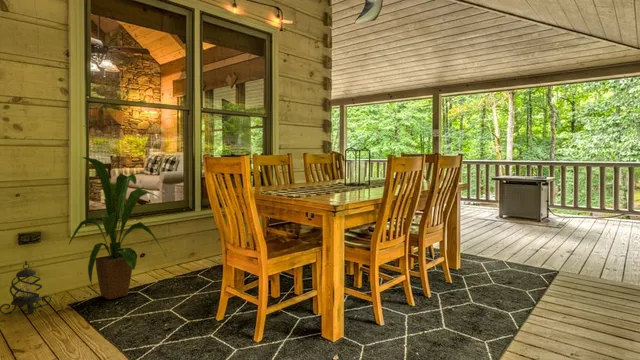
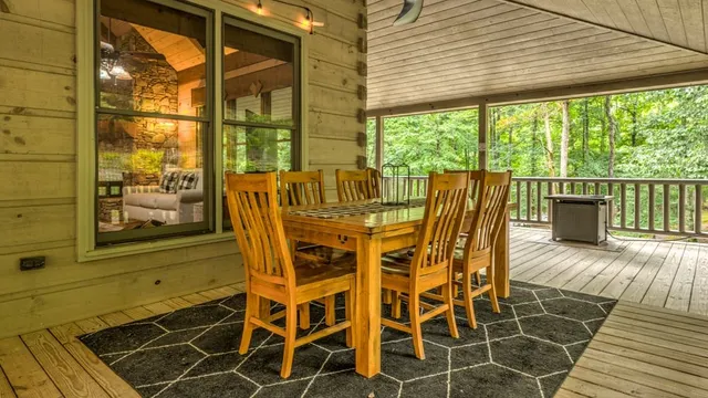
- house plant (125, 224)
- lantern (26, 285)
